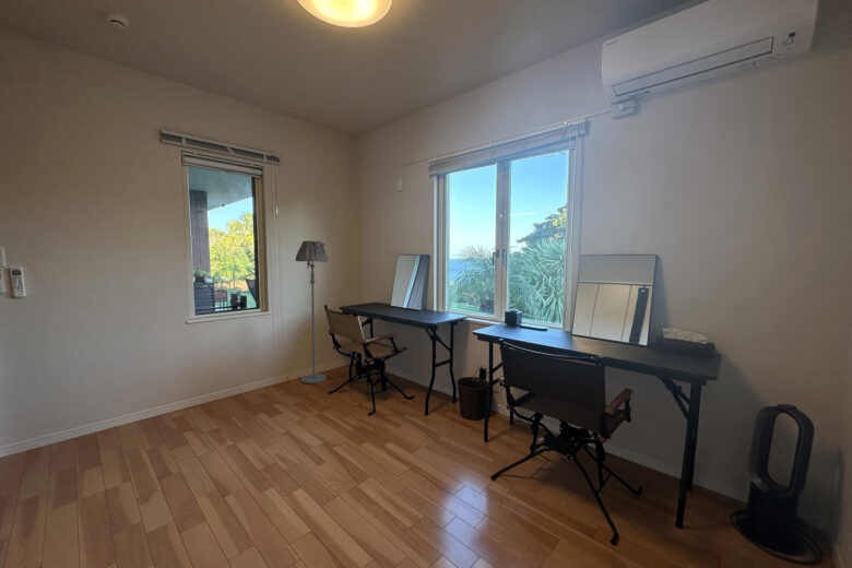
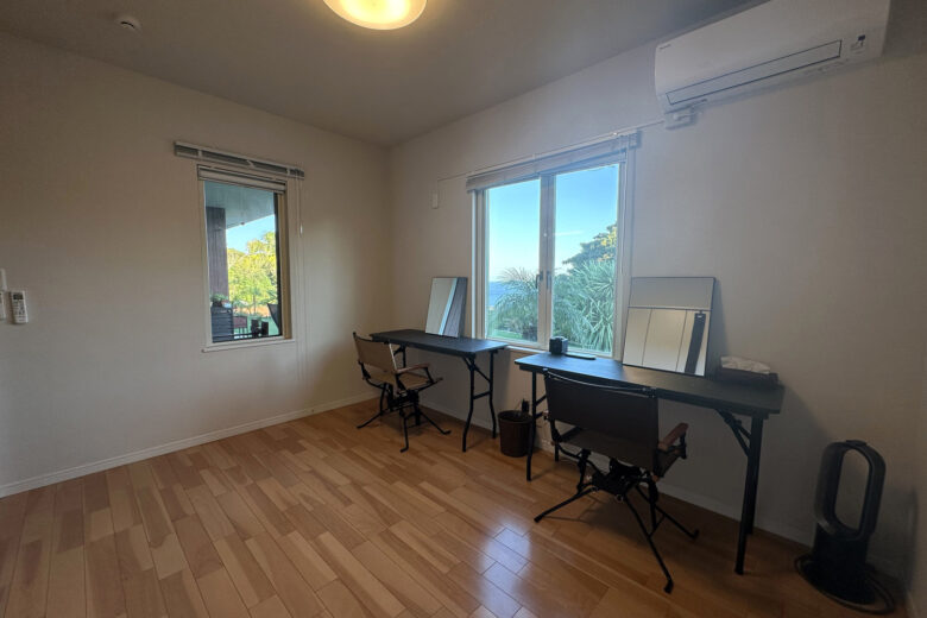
- floor lamp (312, 310)
